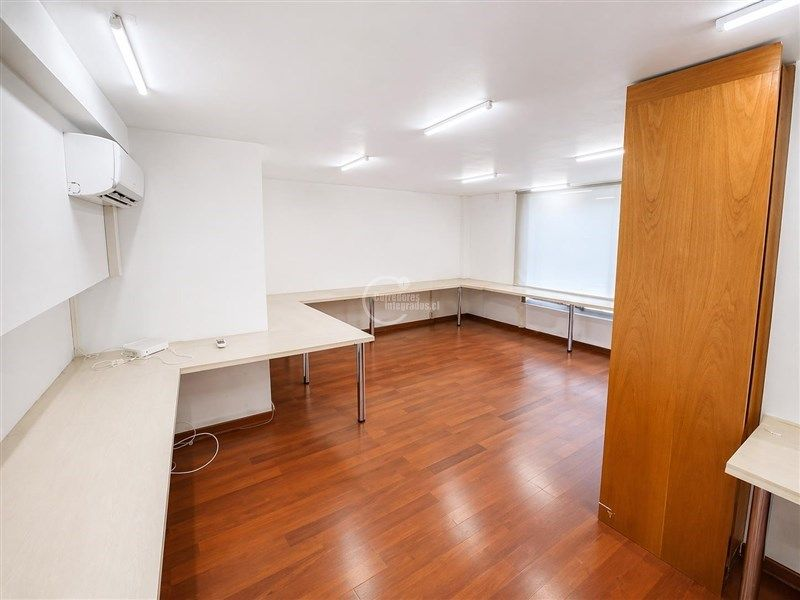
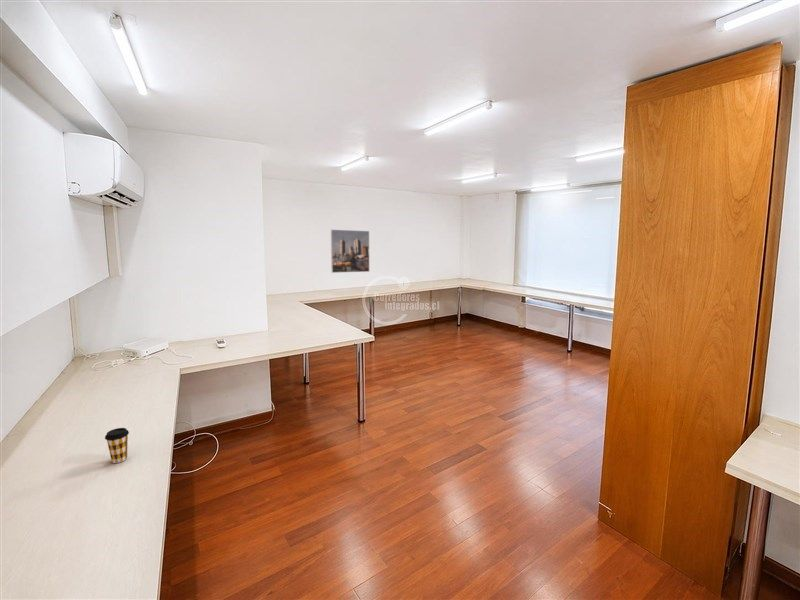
+ coffee cup (118, 445)
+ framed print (350, 251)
